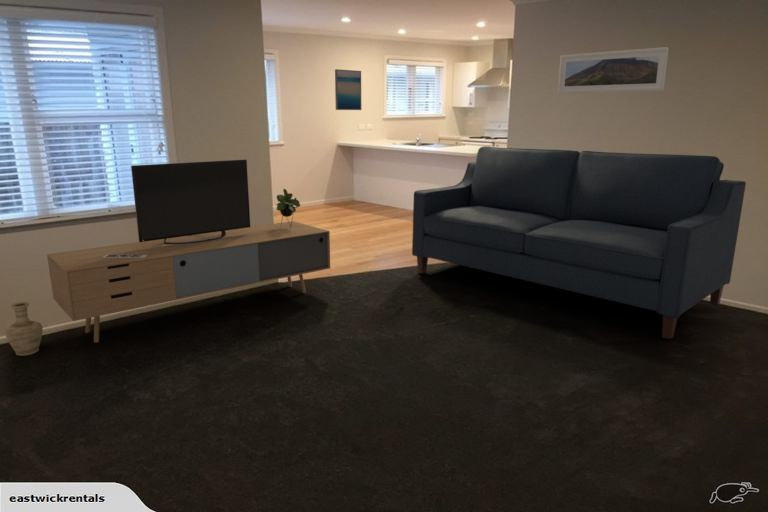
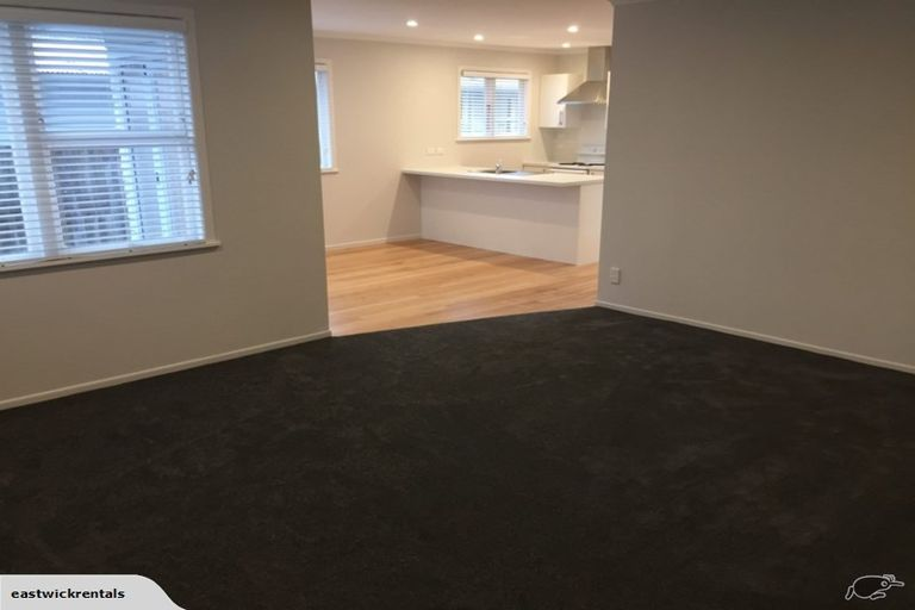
- wall art (348, 90)
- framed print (609, 72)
- media console (200, 239)
- vase (23, 328)
- sofa (560, 221)
